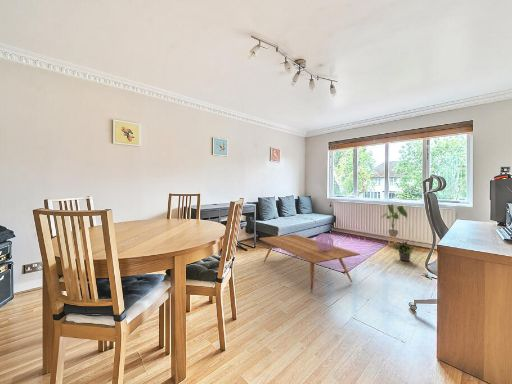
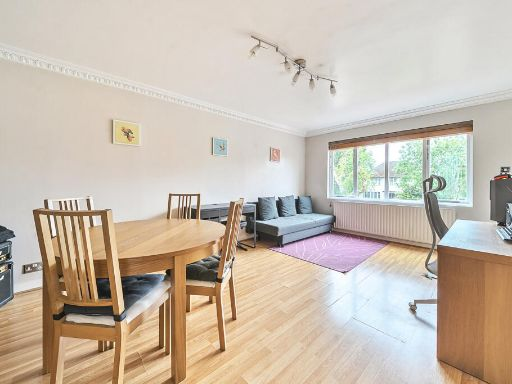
- house plant (394, 224)
- coffee table (302, 257)
- decorative sphere (324, 242)
- potted plant (402, 249)
